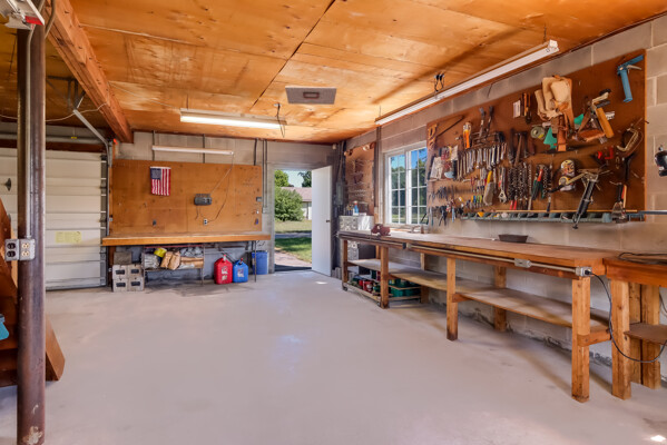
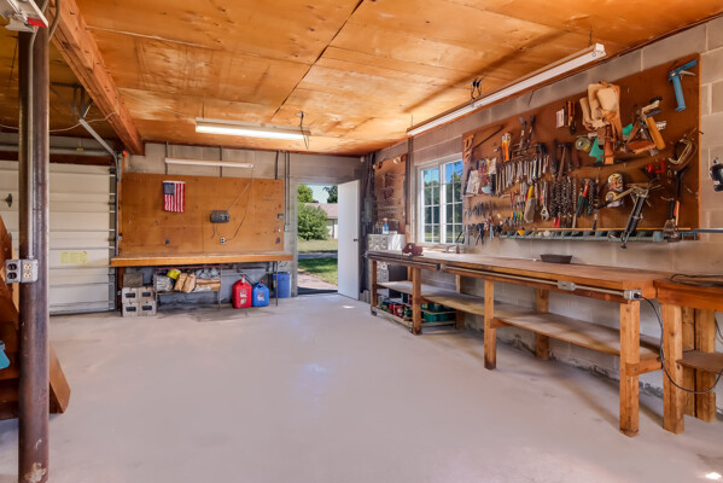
- ceiling vent (311, 95)
